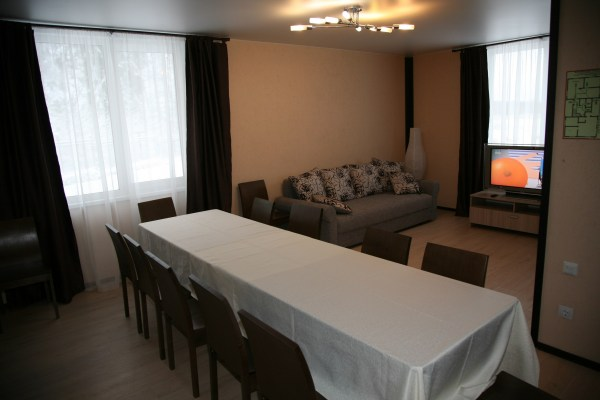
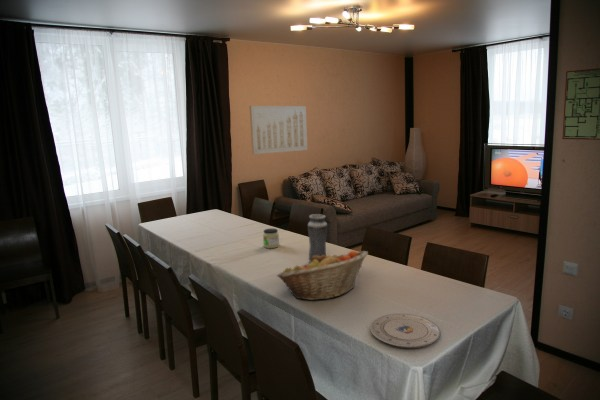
+ vase (317, 239)
+ jar (271, 238)
+ fruit basket (323, 270)
+ plate (404, 330)
+ wall art (280, 129)
